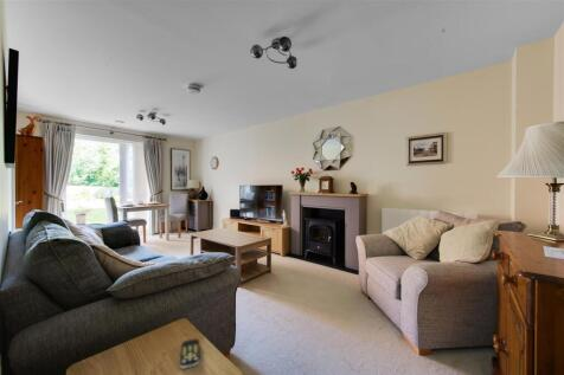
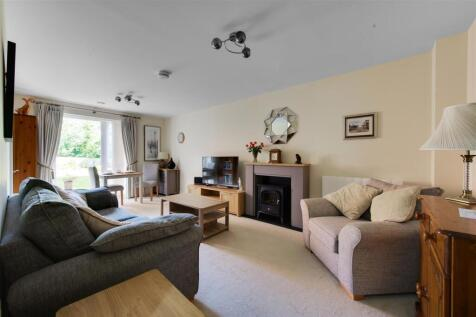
- remote control (190, 351)
